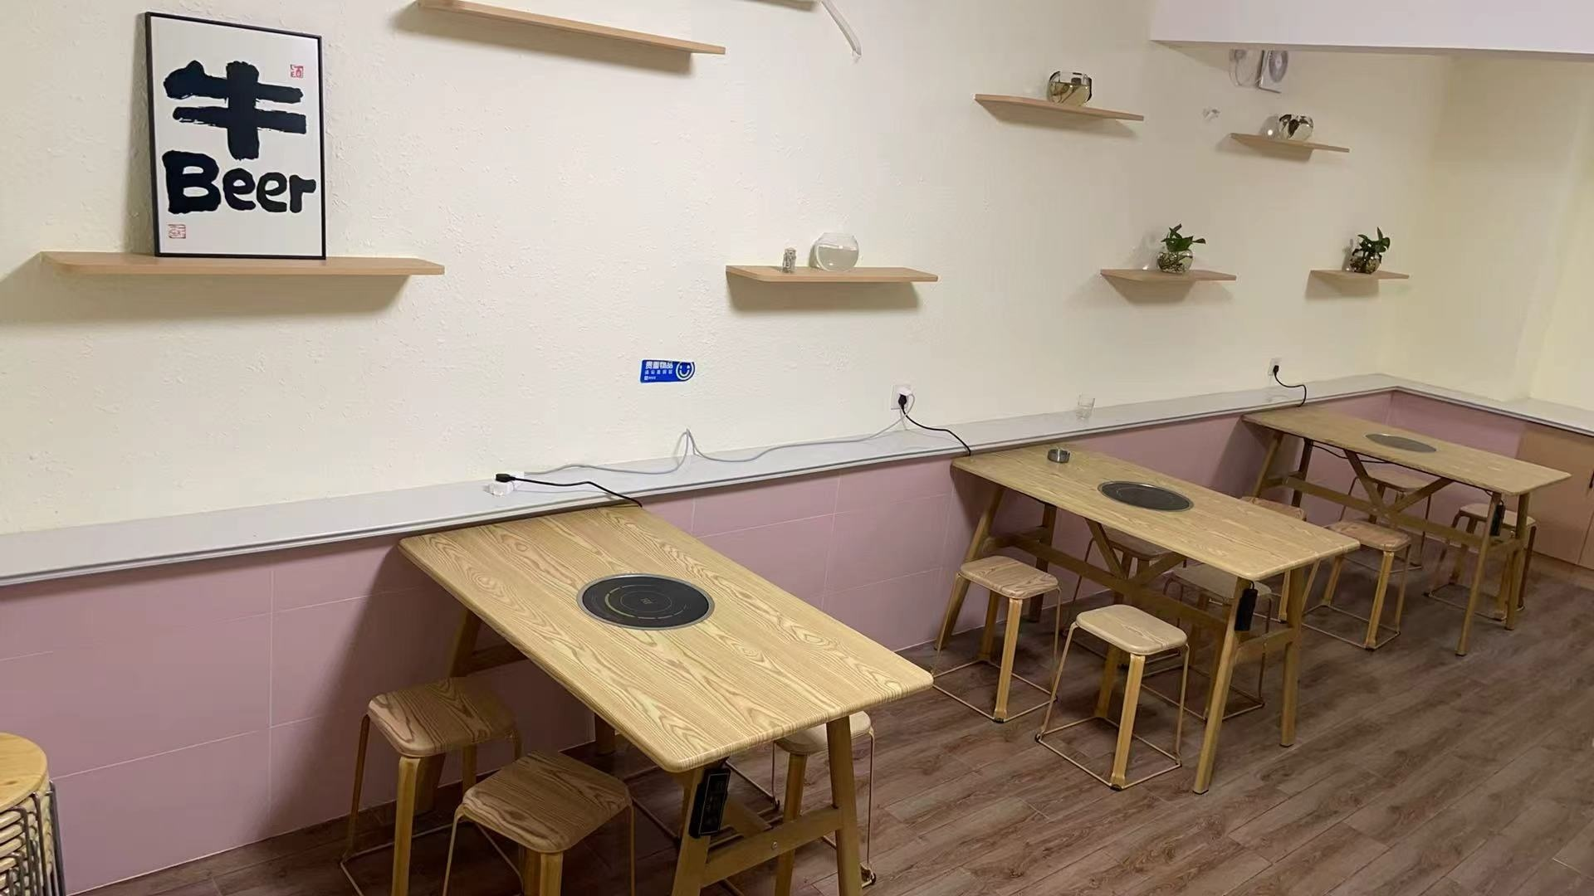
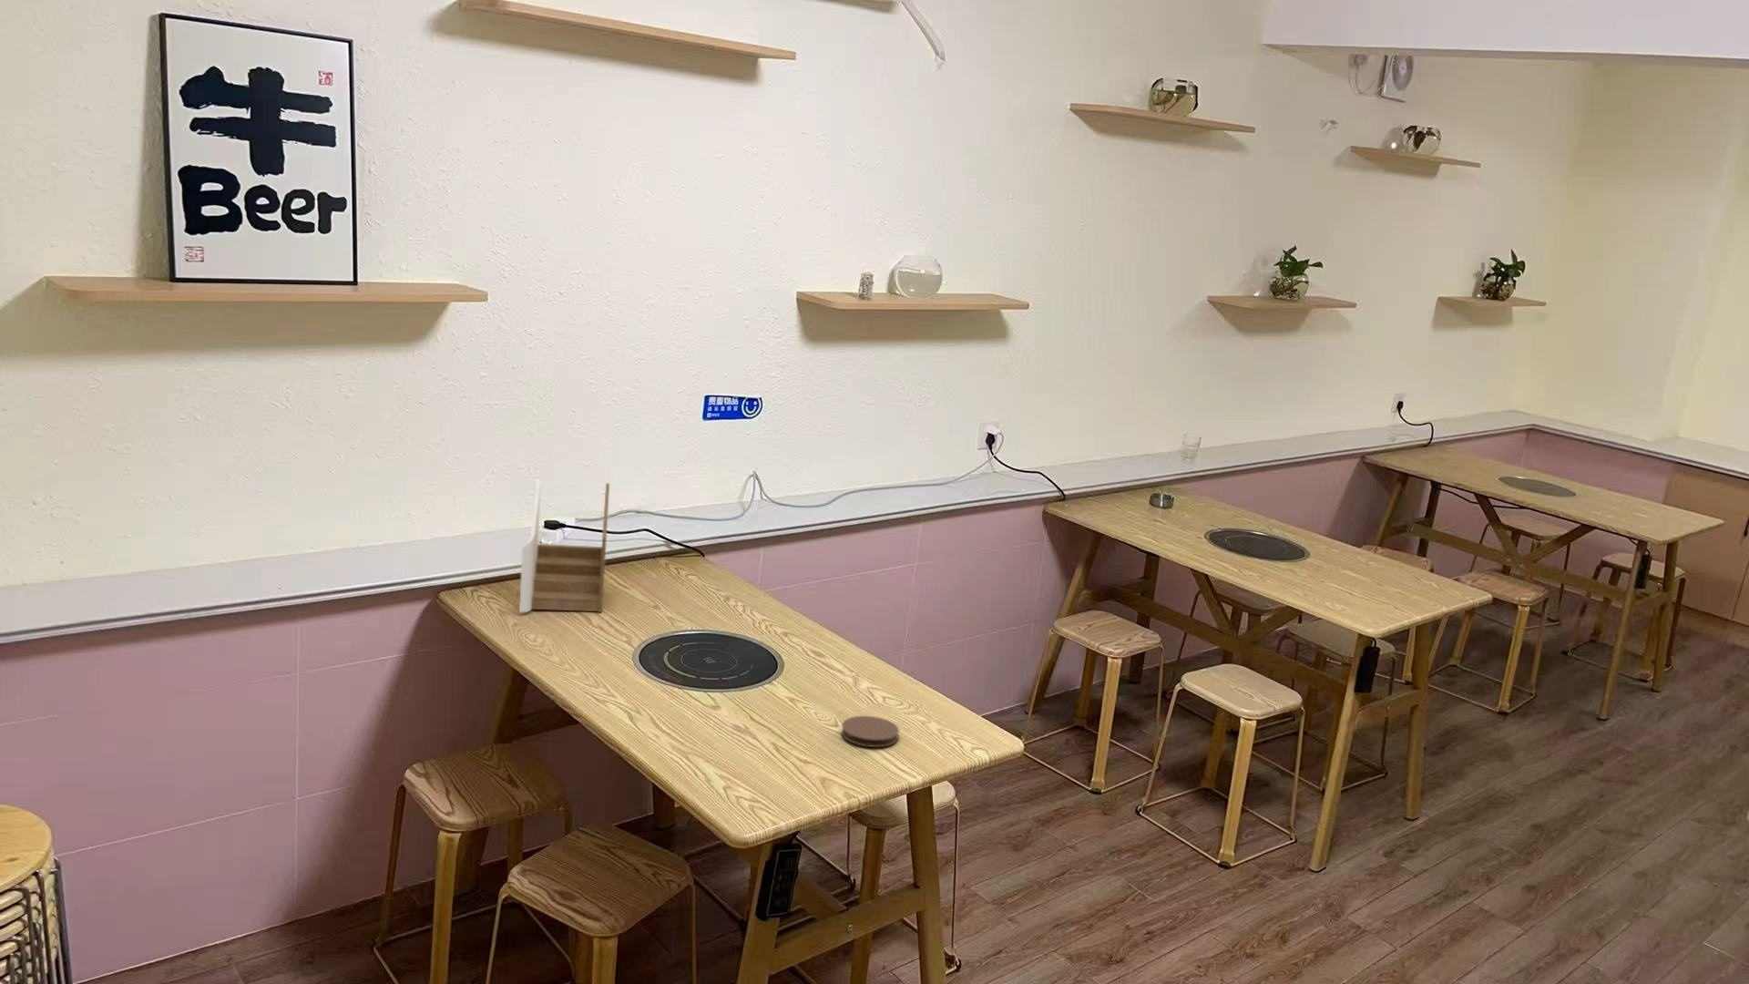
+ coaster (870, 730)
+ napkin holder (563, 545)
